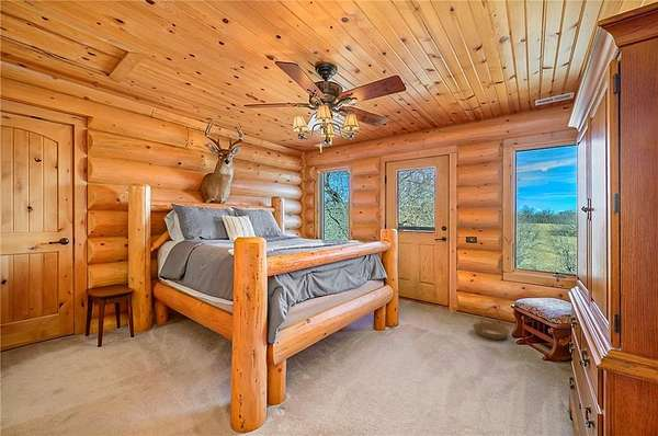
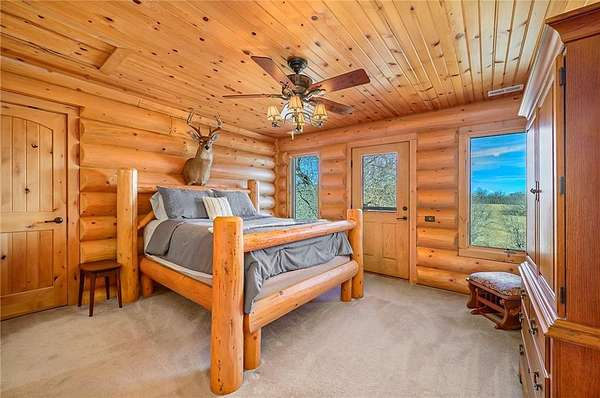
- basket (488, 322)
